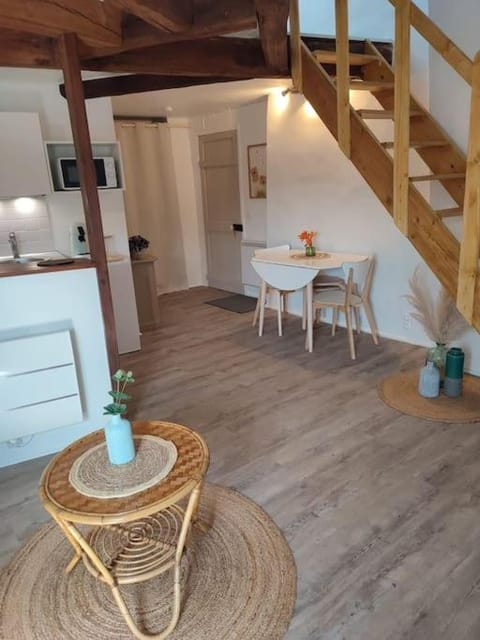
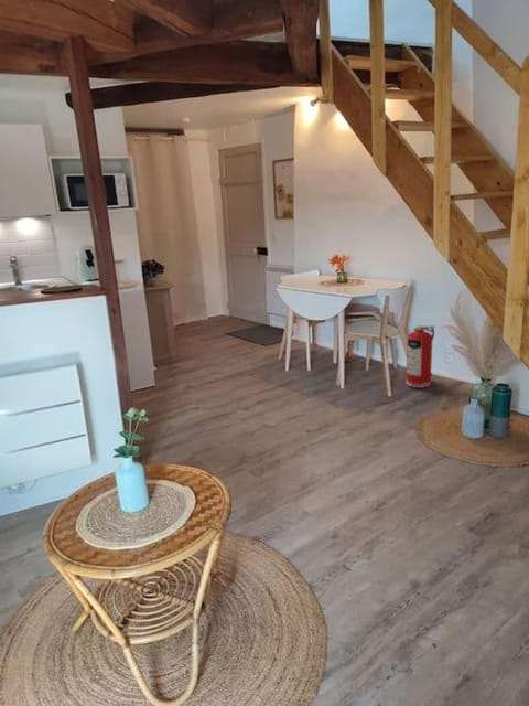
+ fire extinguisher (423, 353)
